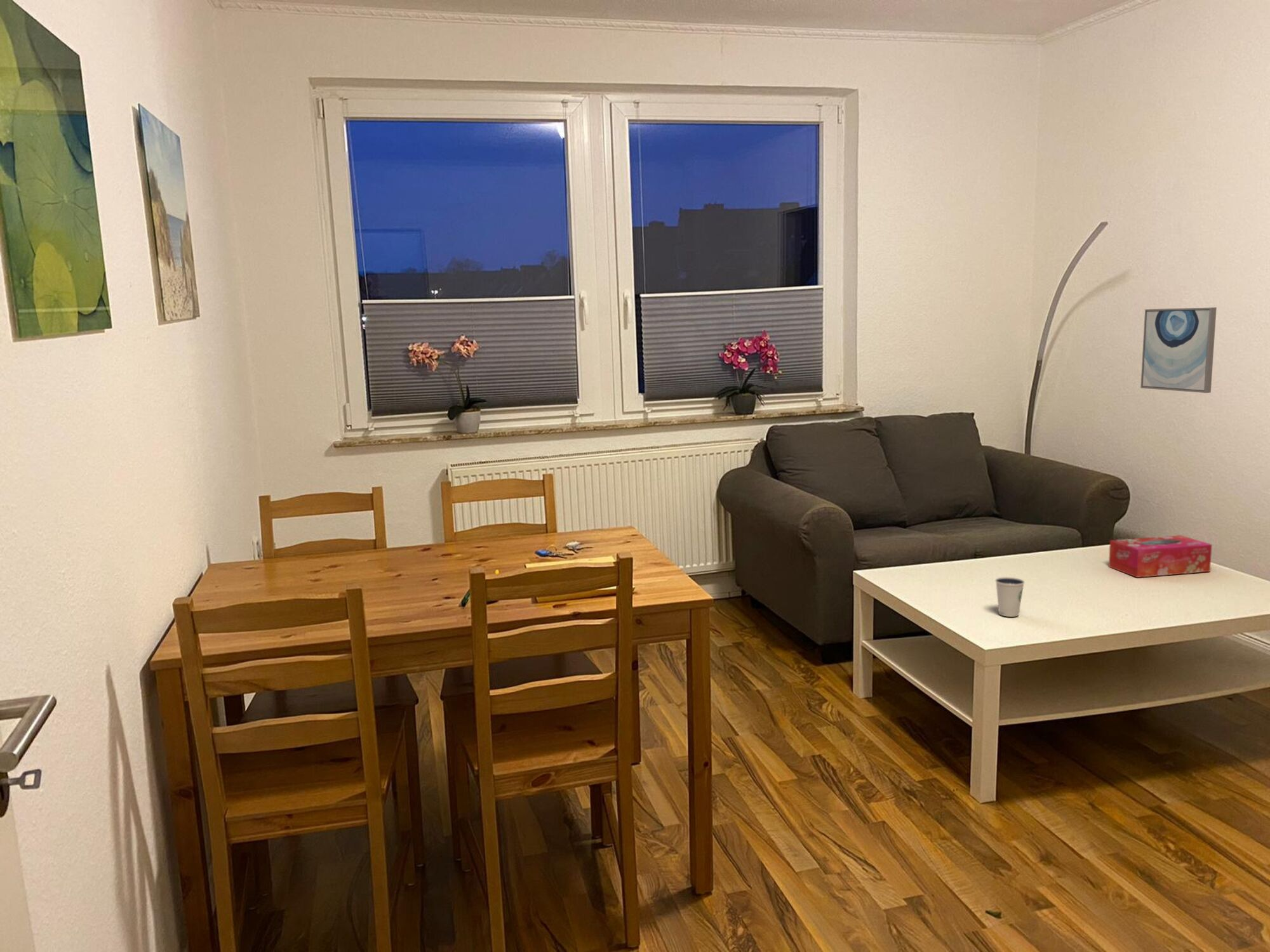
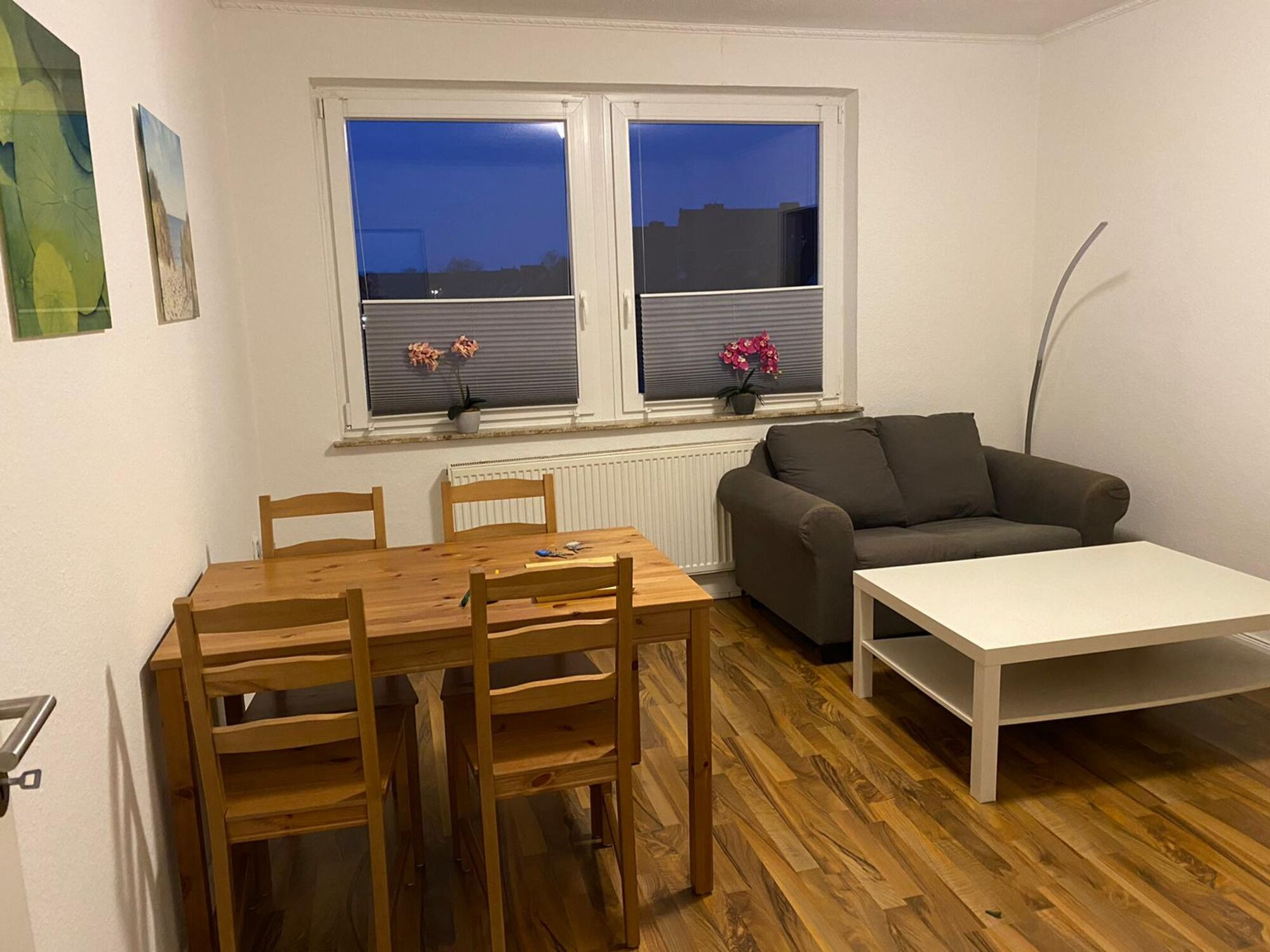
- wall art (1176, 349)
- tissue box (1159, 555)
- dixie cup (1009, 597)
